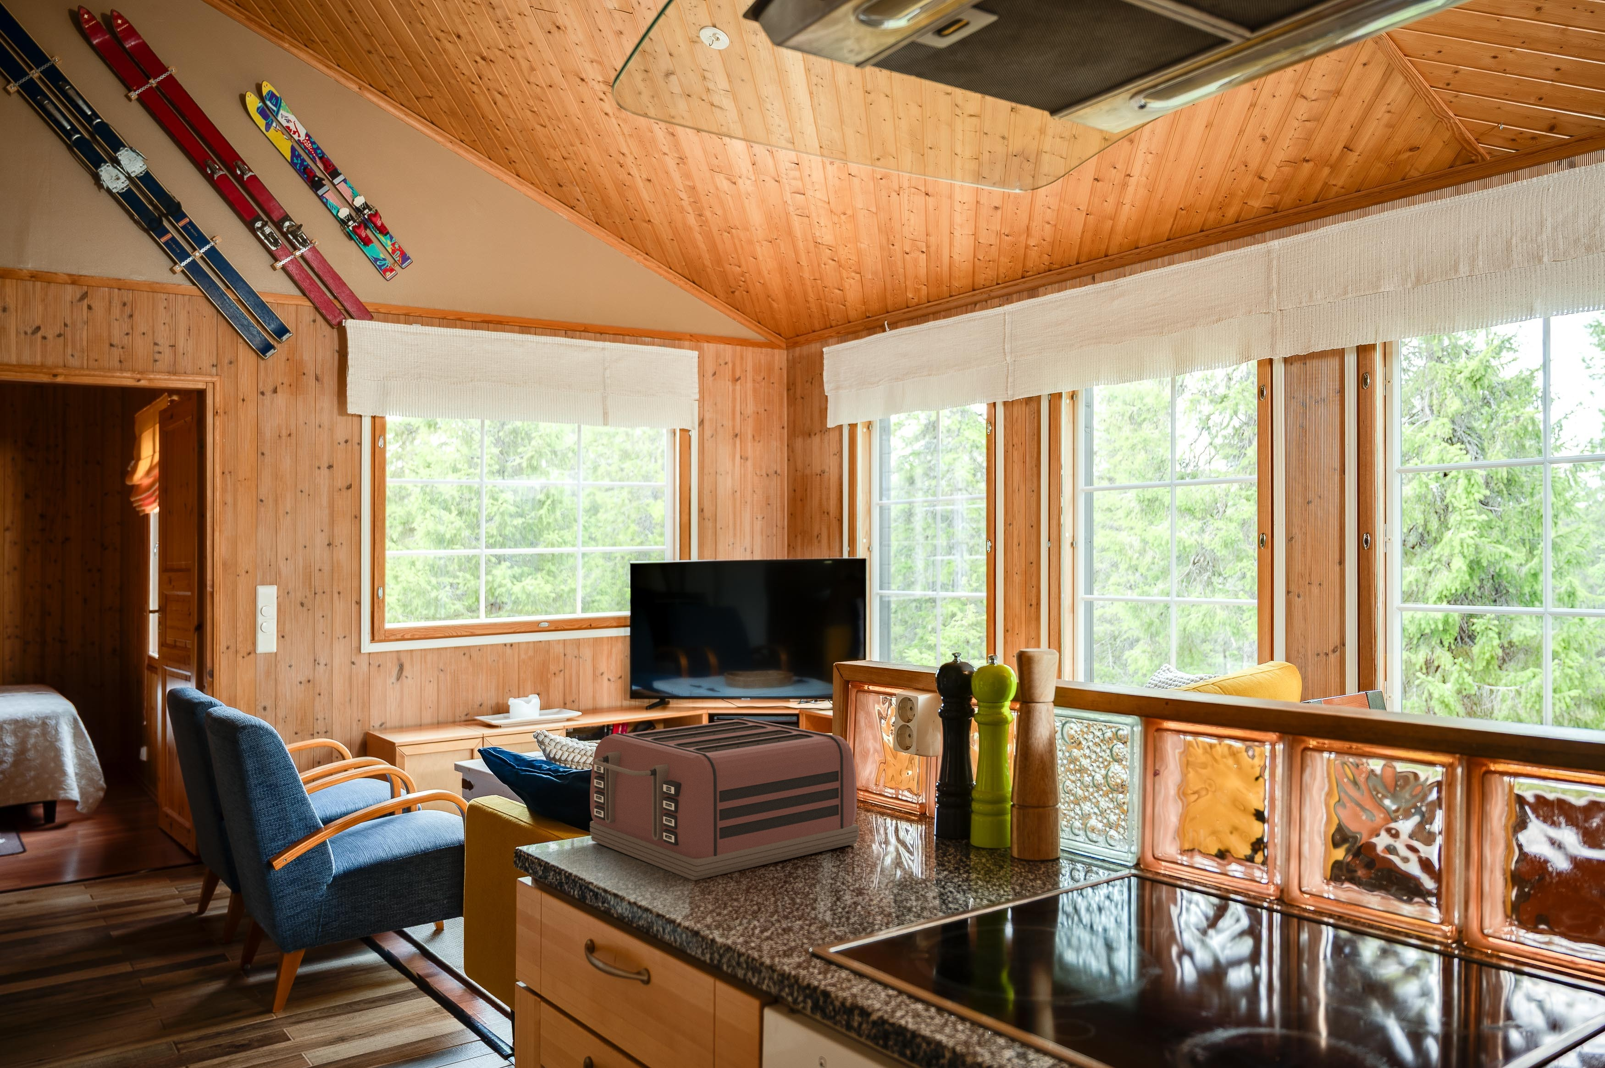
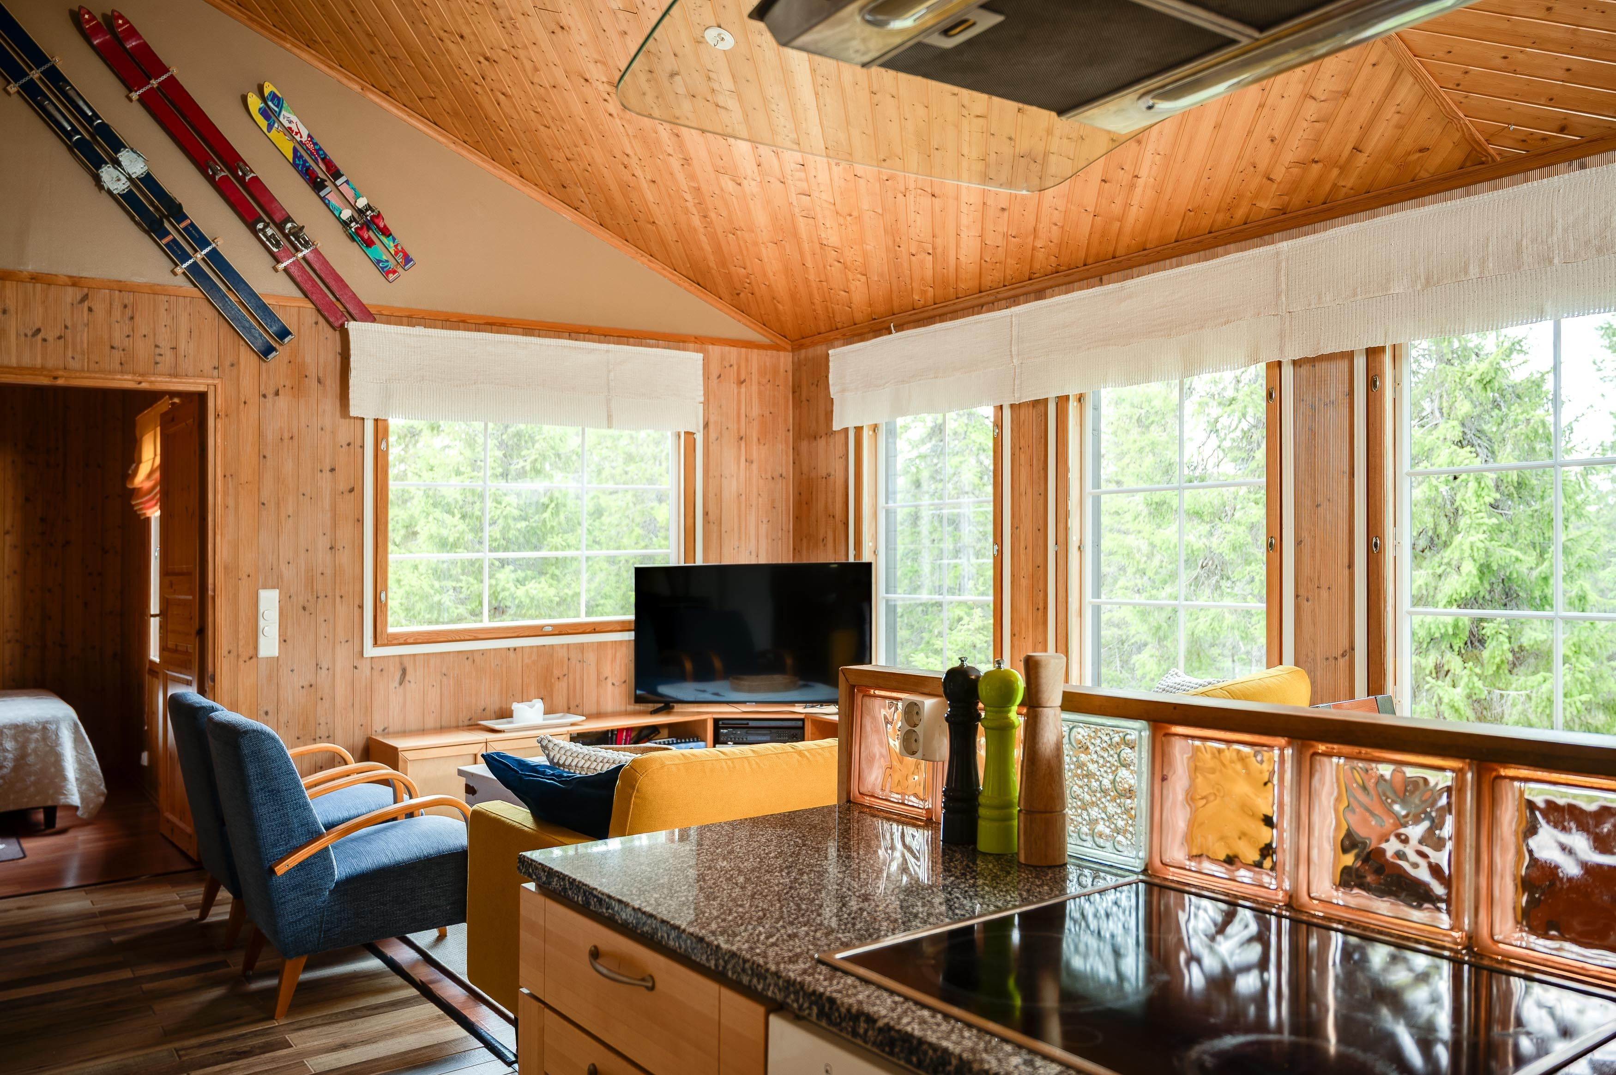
- toaster (713, 789)
